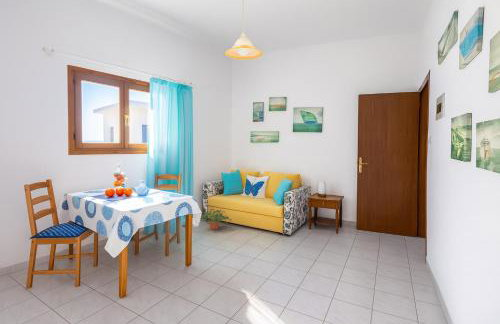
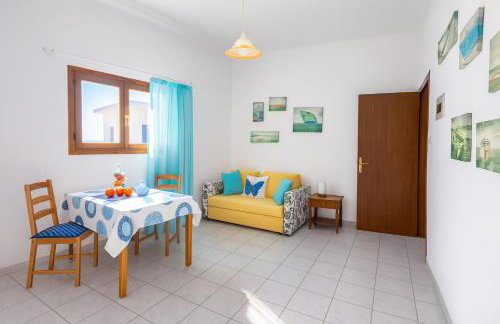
- potted plant (216, 220)
